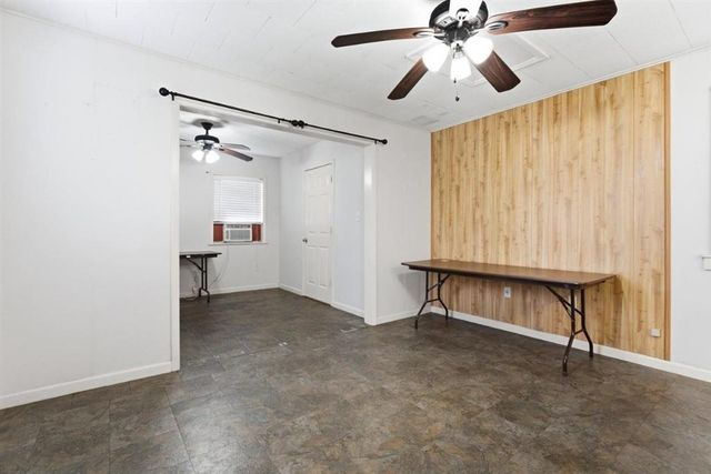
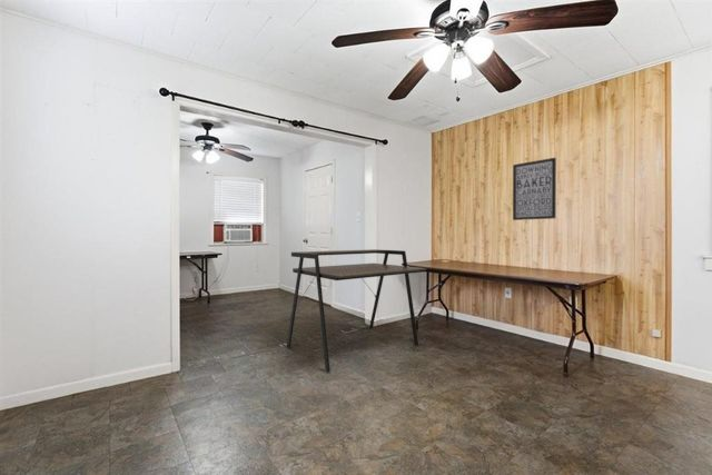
+ wall art (533, 190)
+ desk (368, 287)
